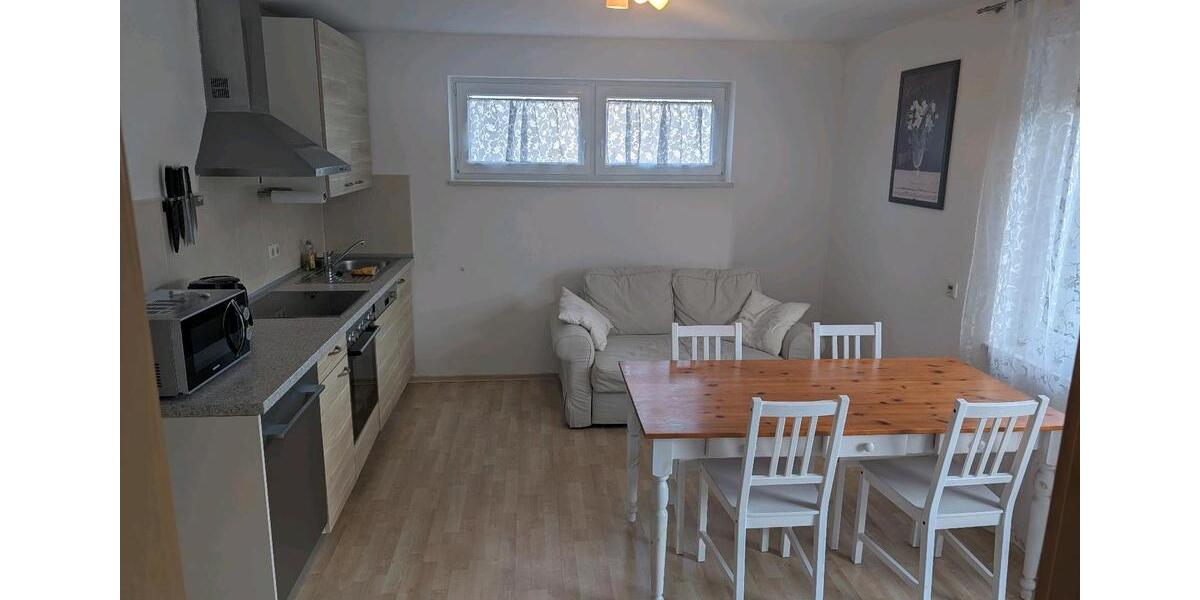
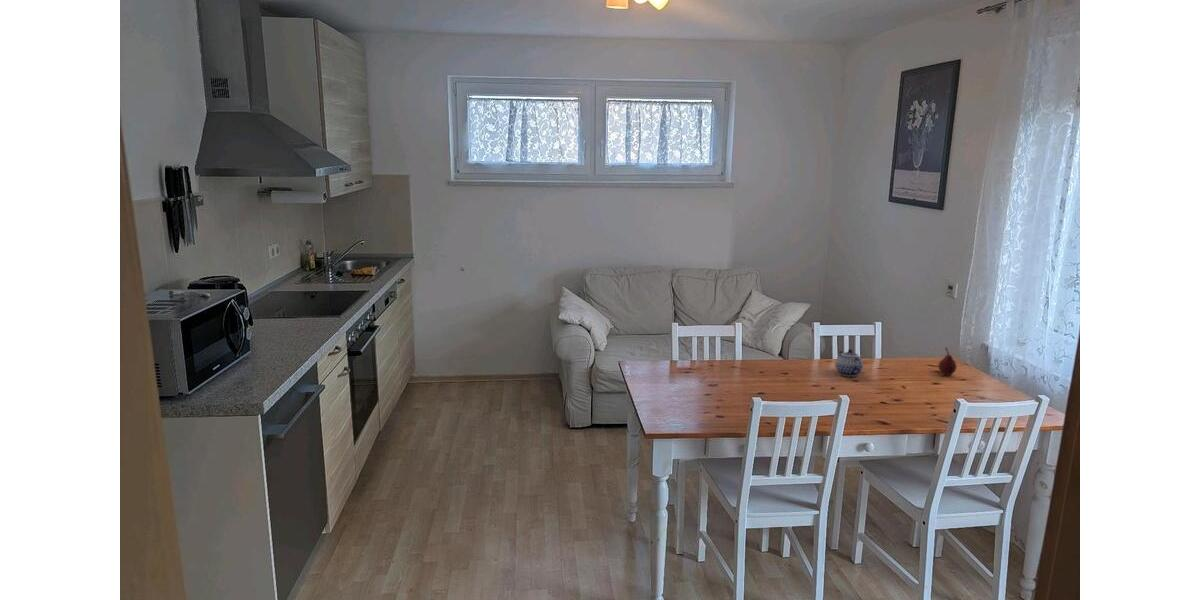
+ teapot (849, 361)
+ fruit (947, 361)
